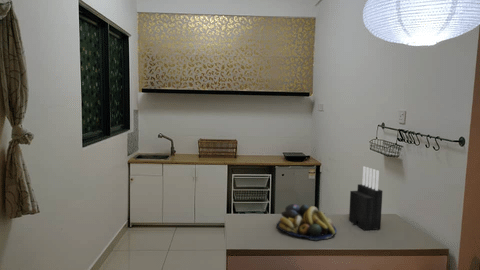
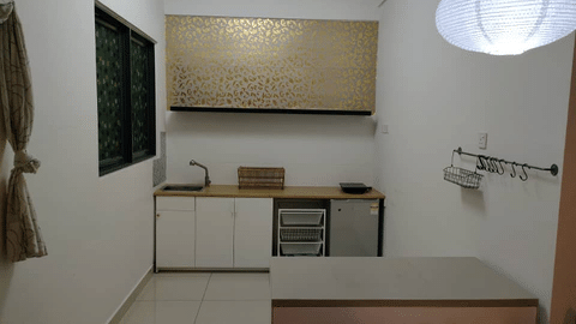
- fruit bowl (306, 217)
- knife block (363, 197)
